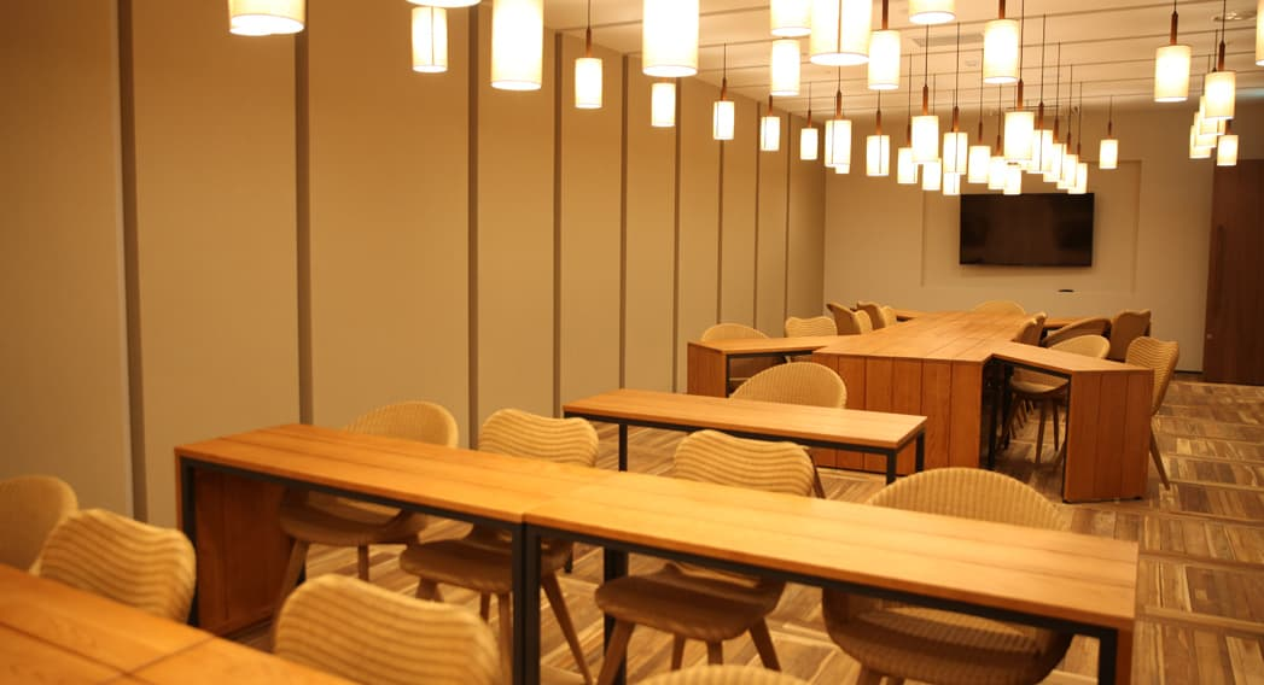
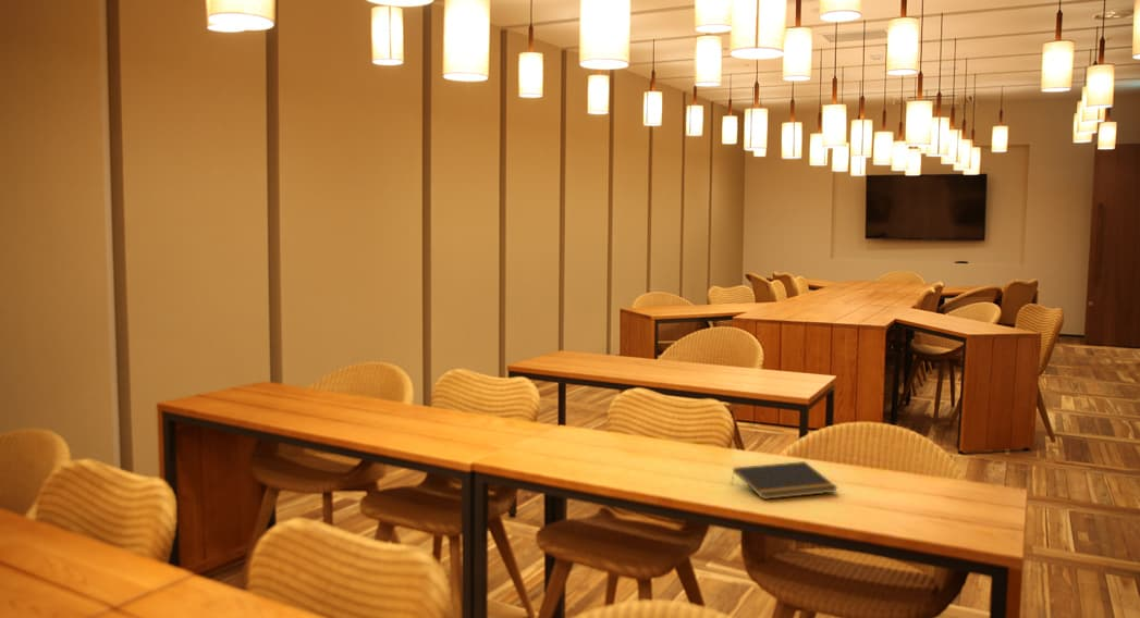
+ notepad (784, 479)
